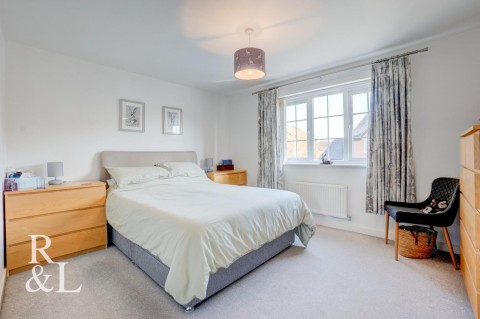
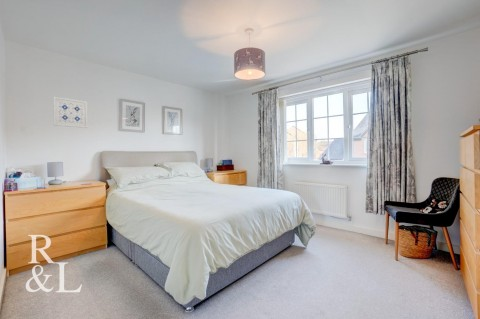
+ wall art (71, 112)
